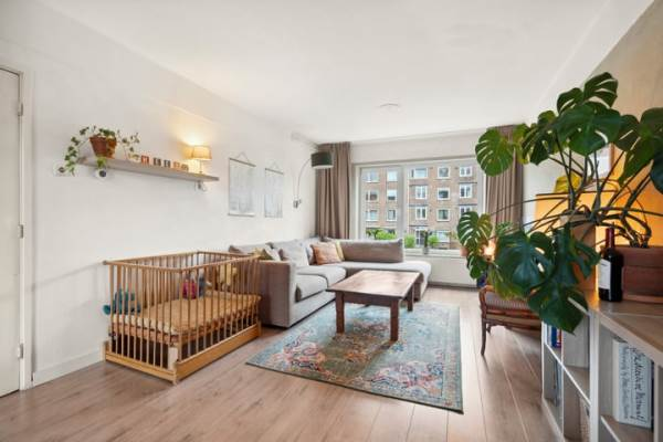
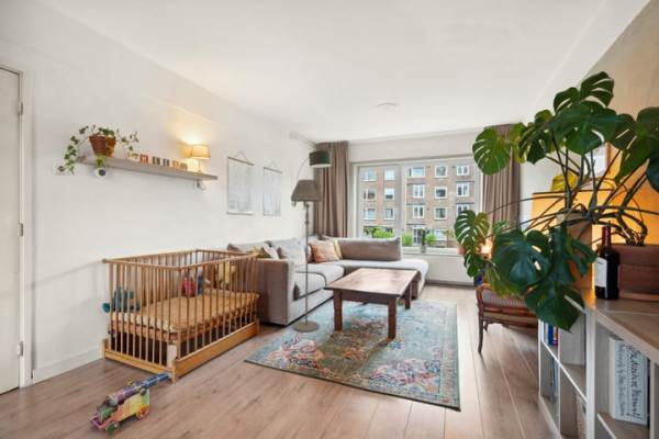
+ toy cannon (132, 399)
+ floor lamp (306, 254)
